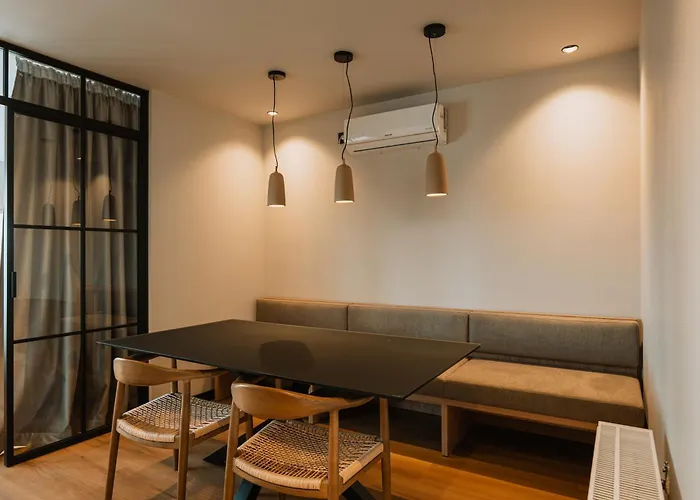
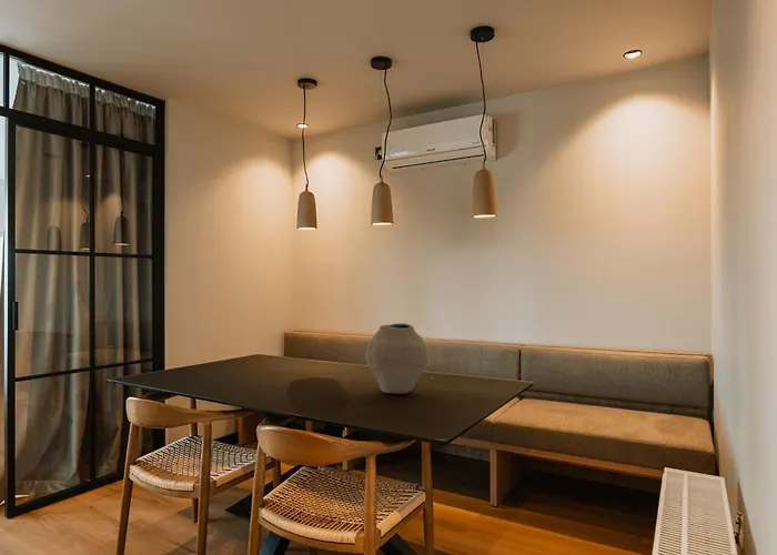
+ vase (396, 357)
